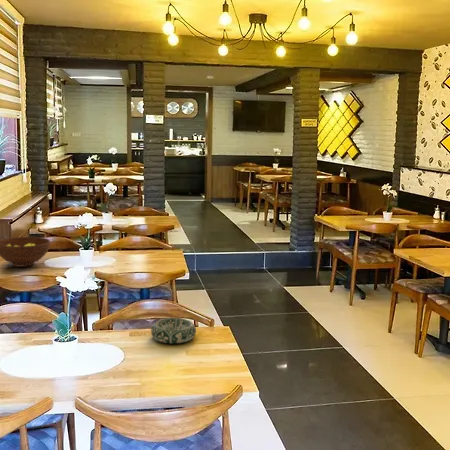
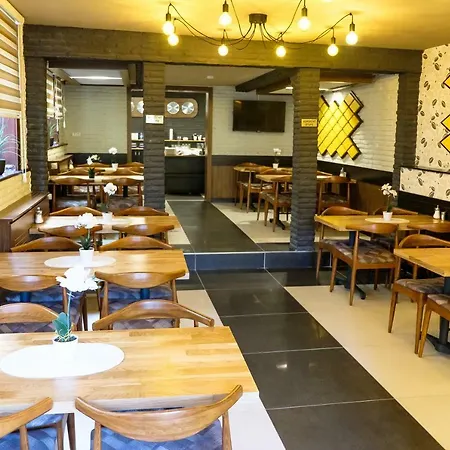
- decorative bowl (173, 330)
- fruit bowl (23, 253)
